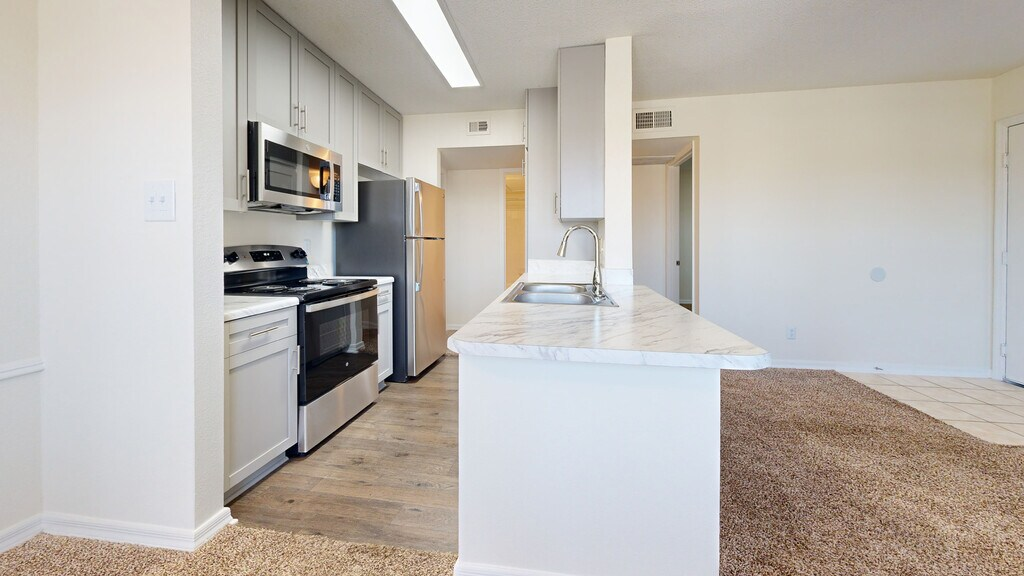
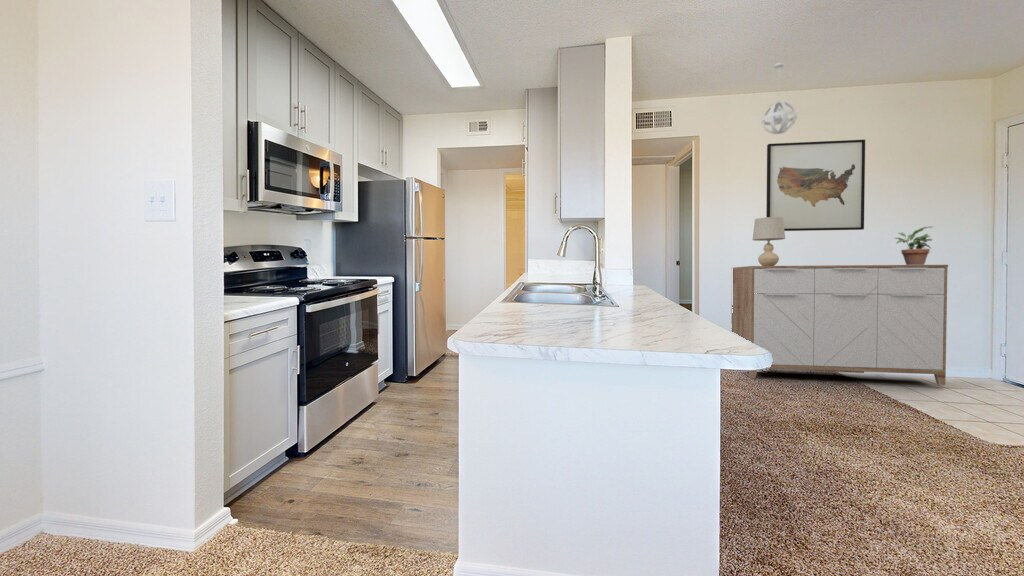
+ potted plant (910, 246)
+ pendant light (779, 99)
+ table lamp (768, 242)
+ sideboard (828, 320)
+ wall art (814, 186)
